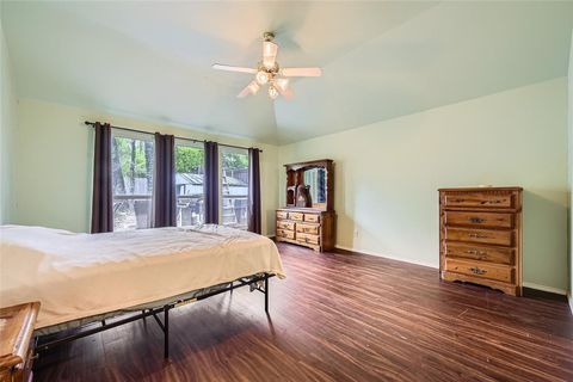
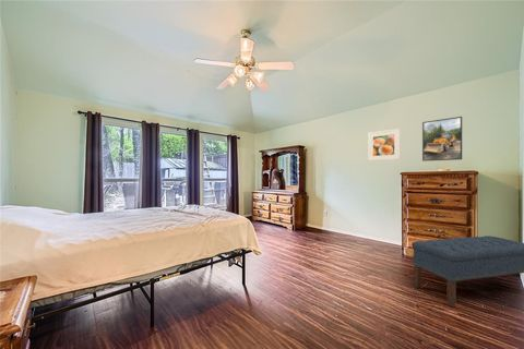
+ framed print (441, 140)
+ bench (472, 265)
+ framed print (383, 145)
